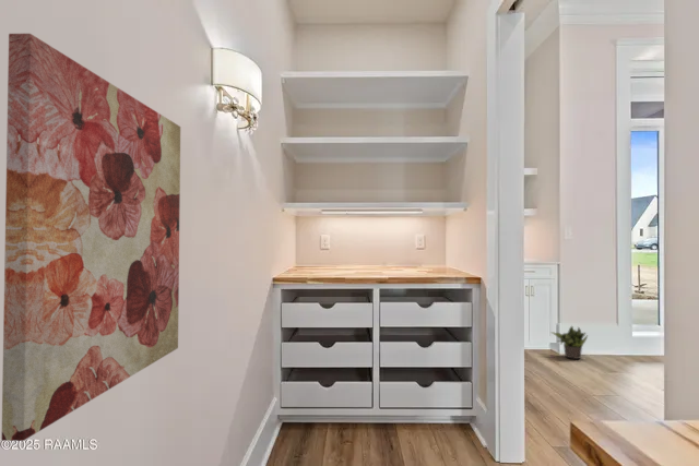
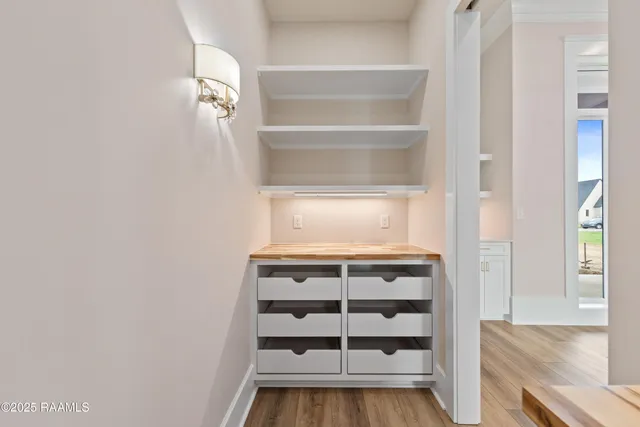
- potted plant (568, 340)
- wall art (118, 236)
